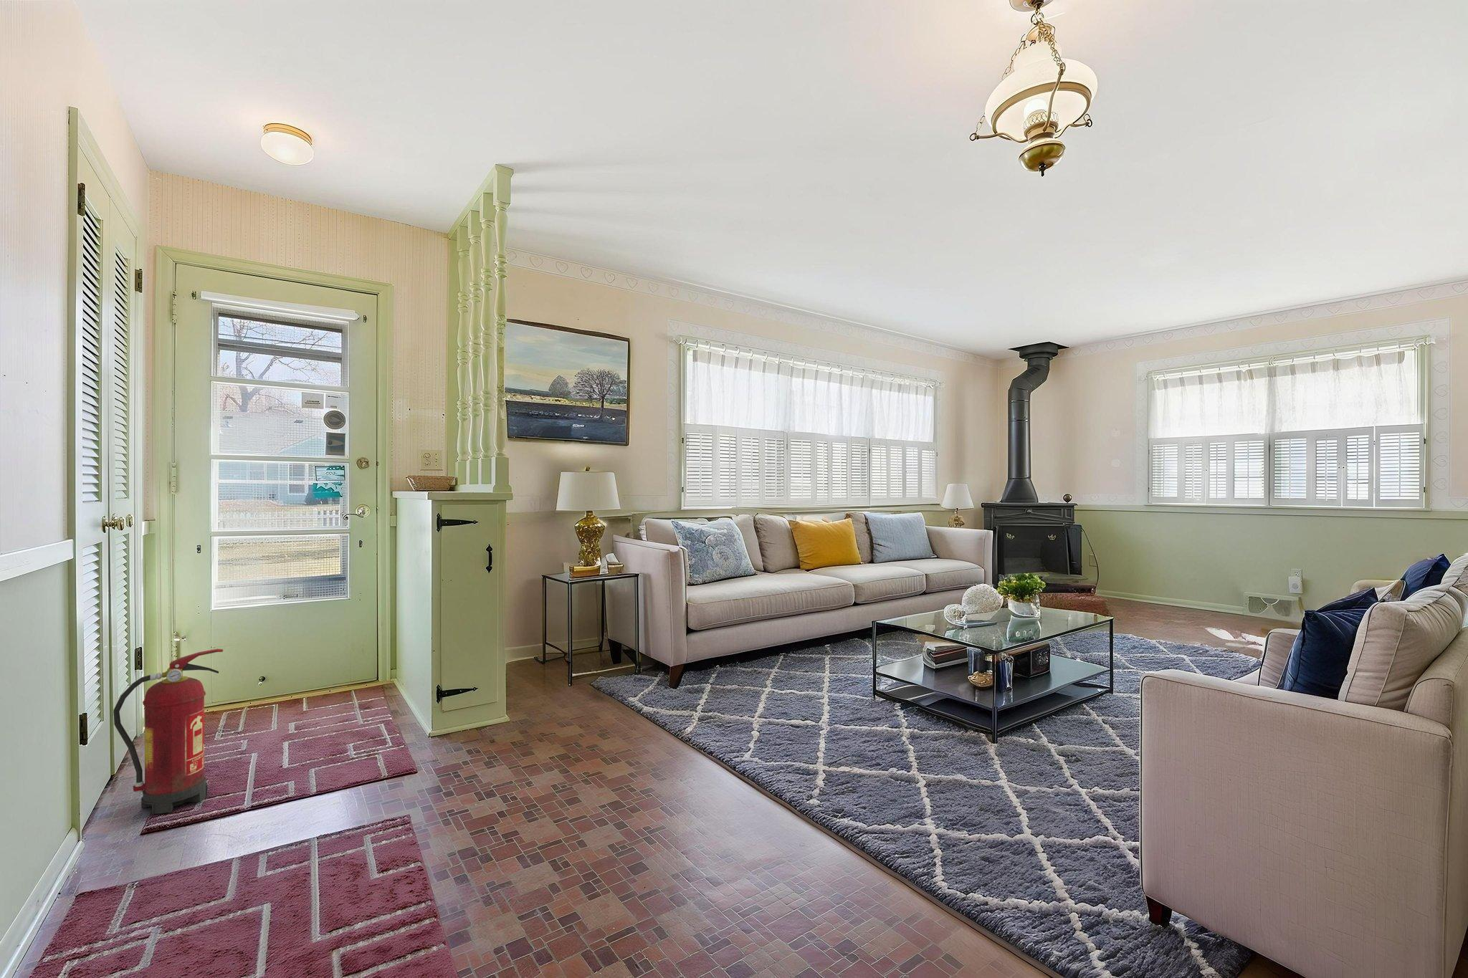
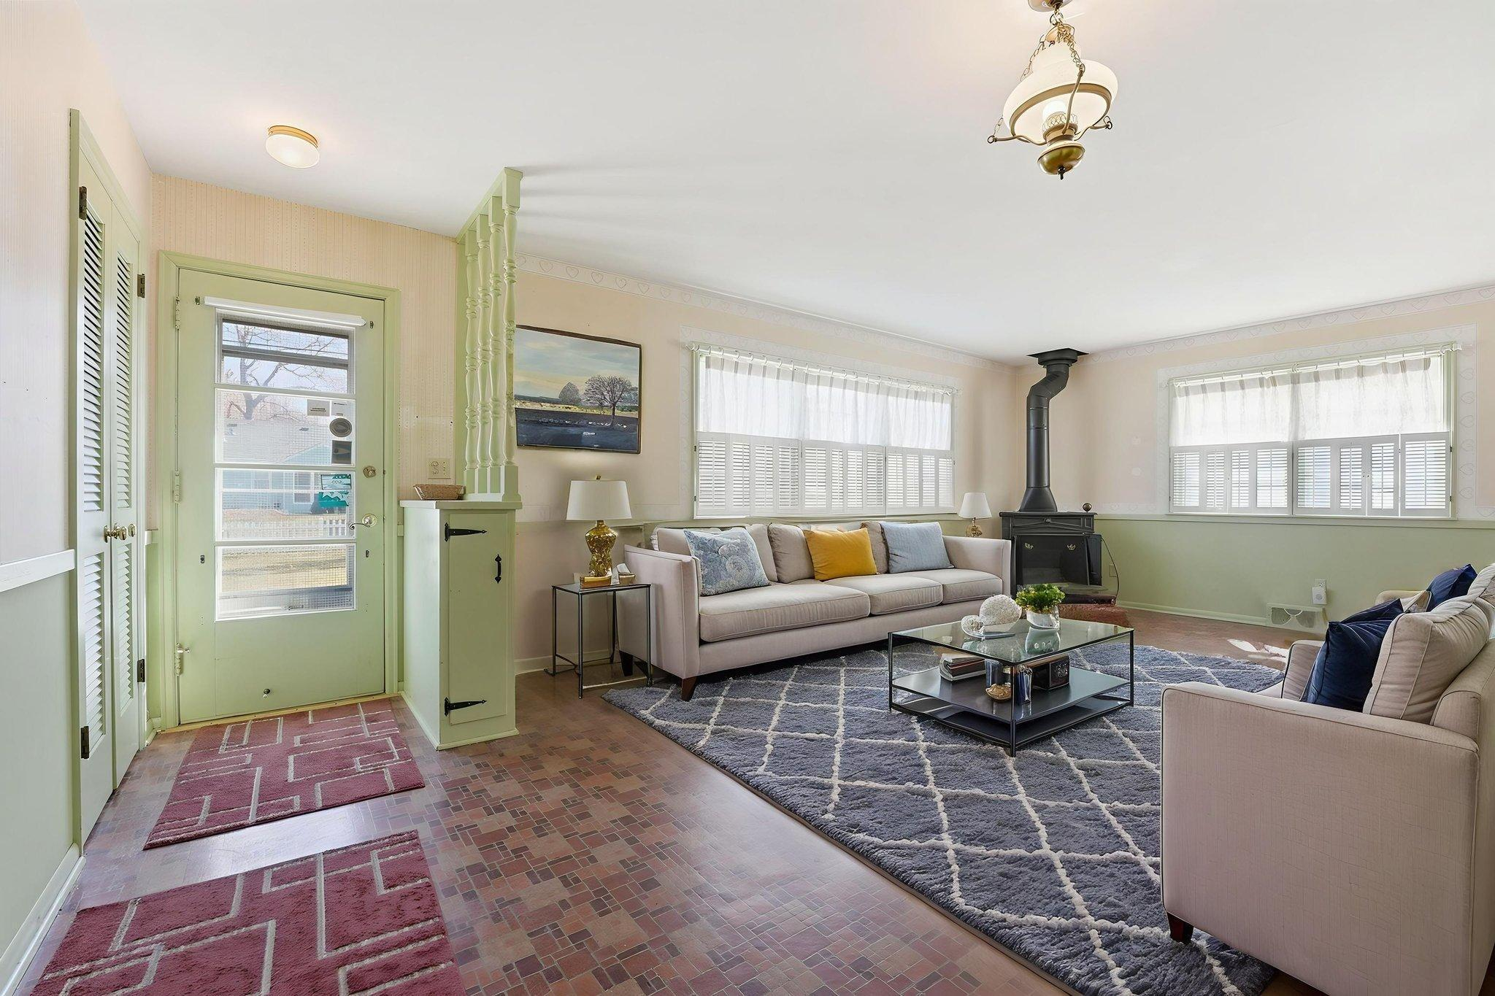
- fire extinguisher (170, 728)
